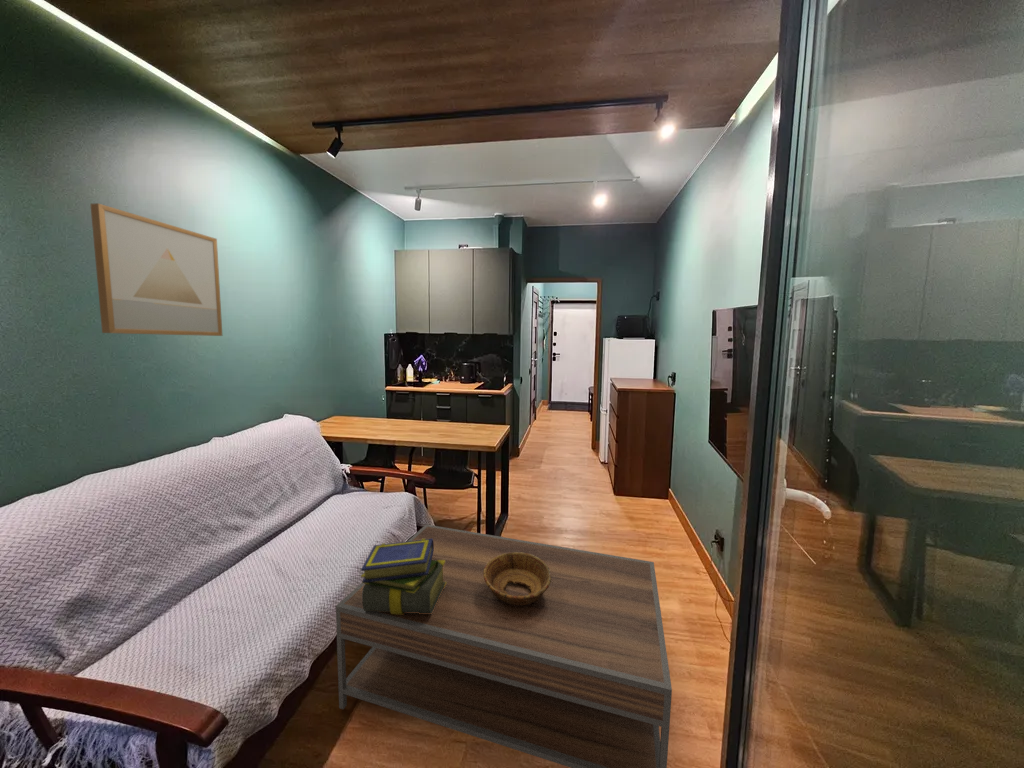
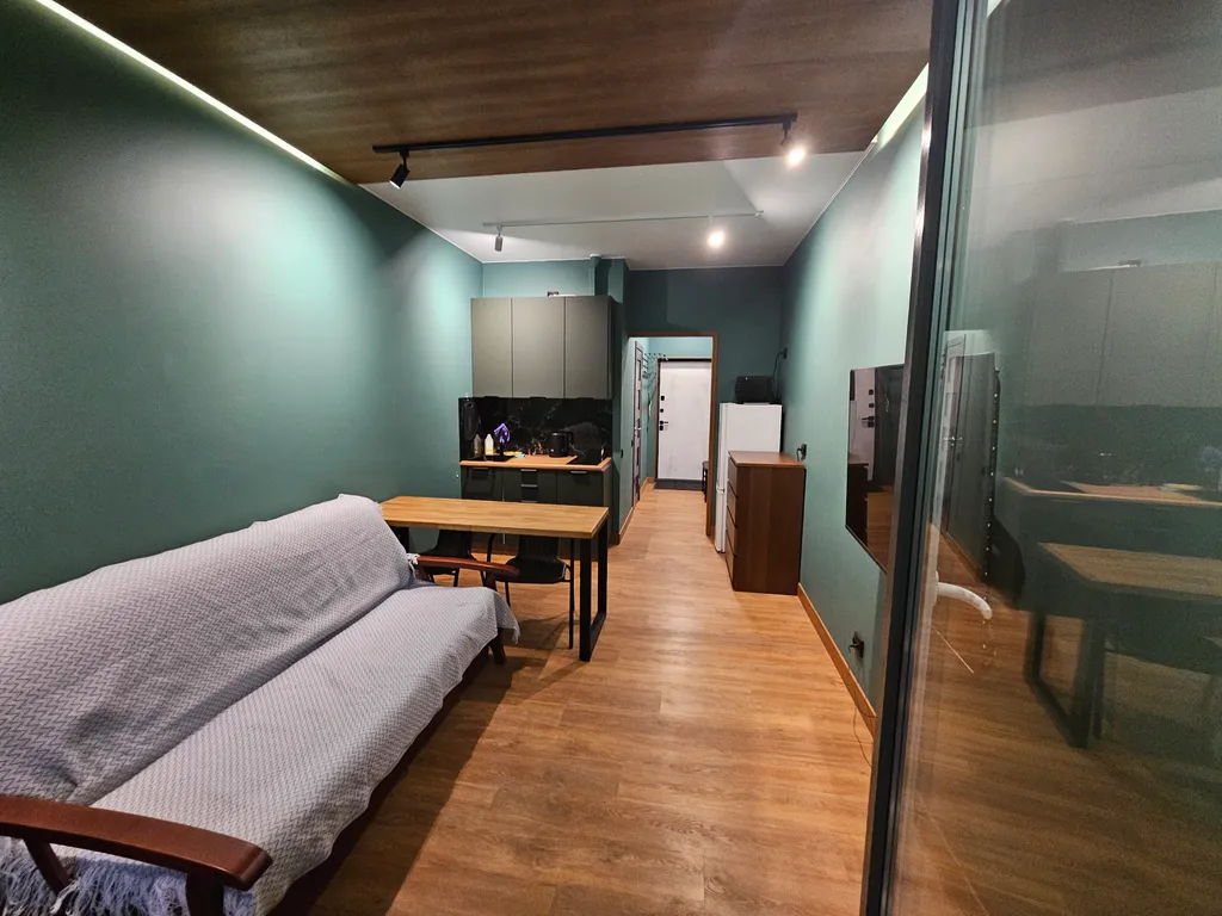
- decorative bowl (517, 580)
- wall art (166, 280)
- coffee table (511, 625)
- stack of books (402, 573)
